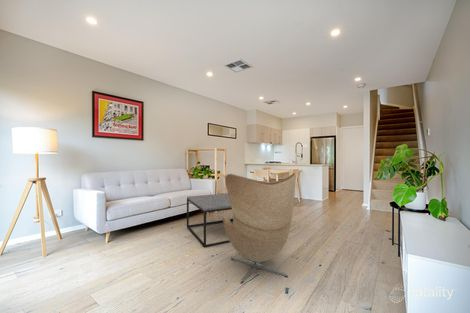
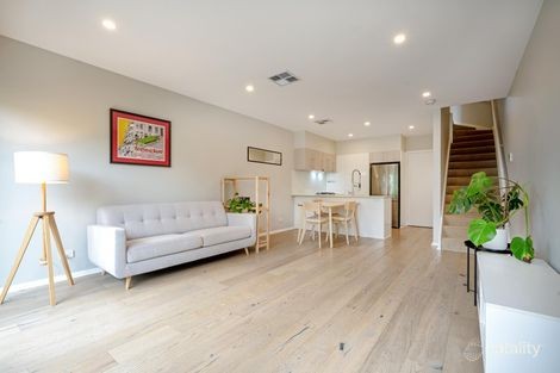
- armchair (258, 220)
- coffee table (230, 209)
